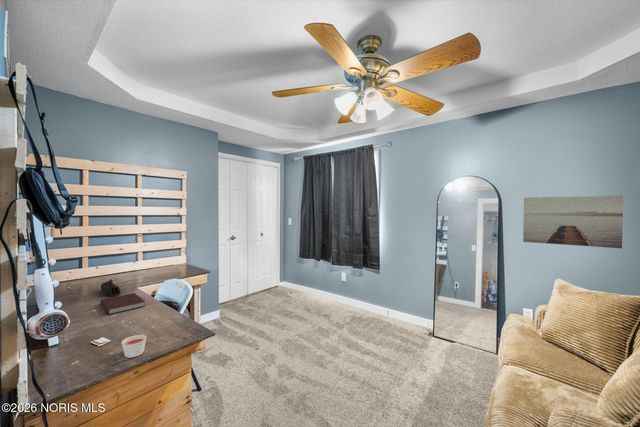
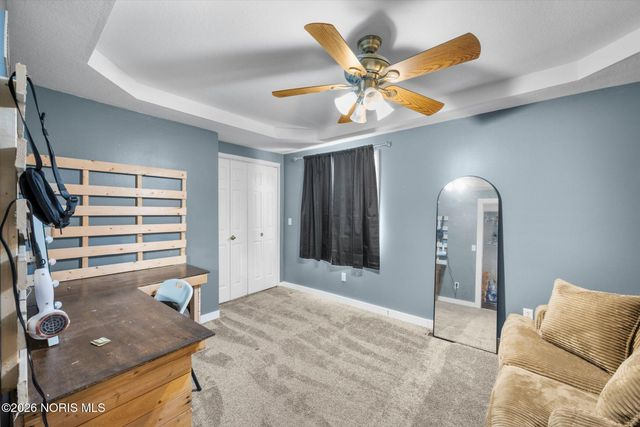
- wall art (568, 220)
- notebook (122, 302)
- candle (134, 346)
- pencil case (110, 286)
